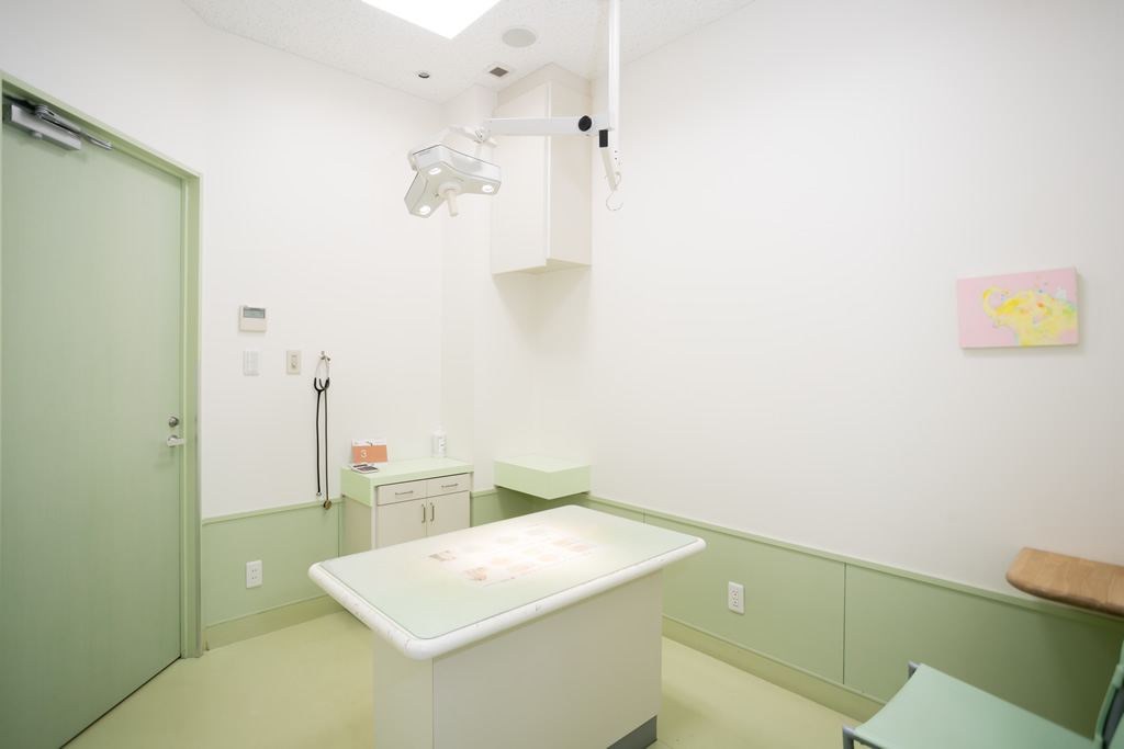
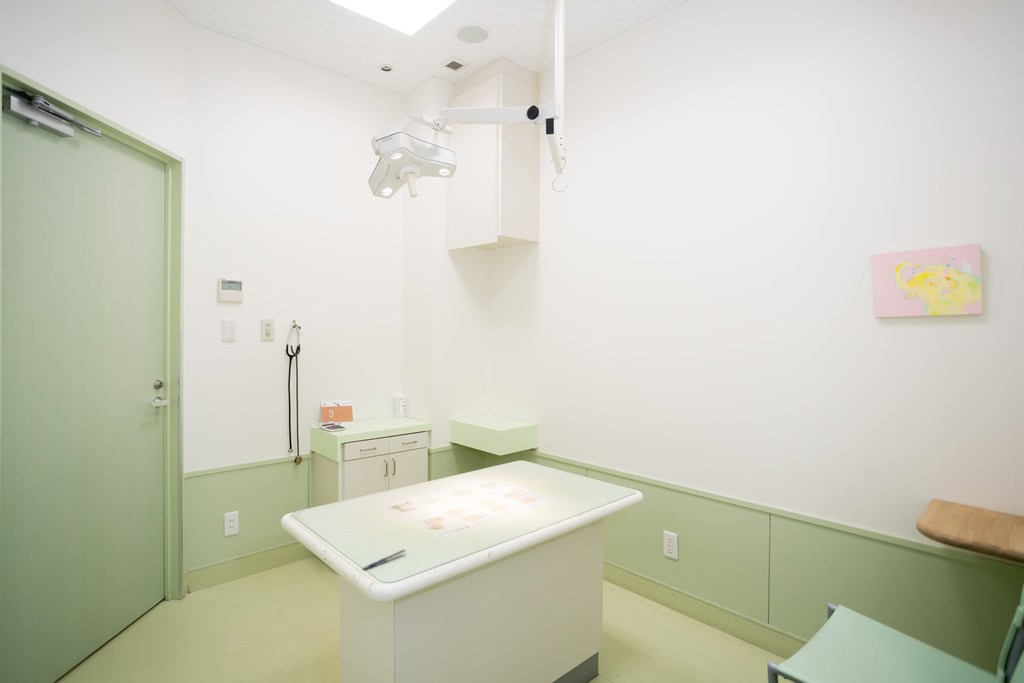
+ pen (385, 558)
